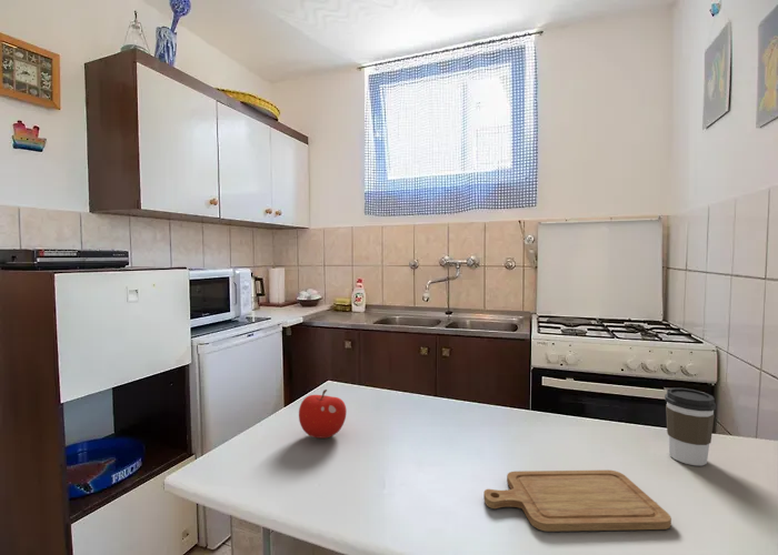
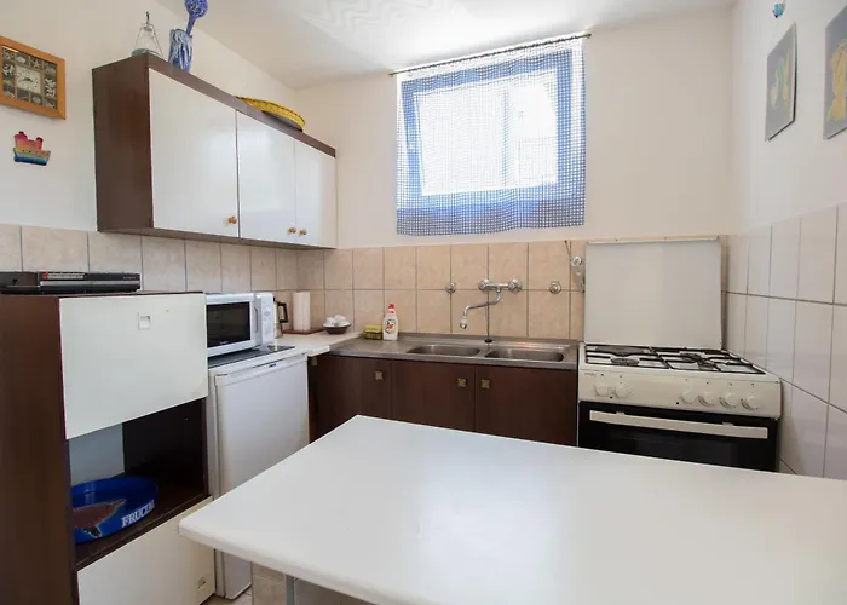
- coffee cup (688, 425)
- fruit (322, 412)
- chopping board (565, 497)
